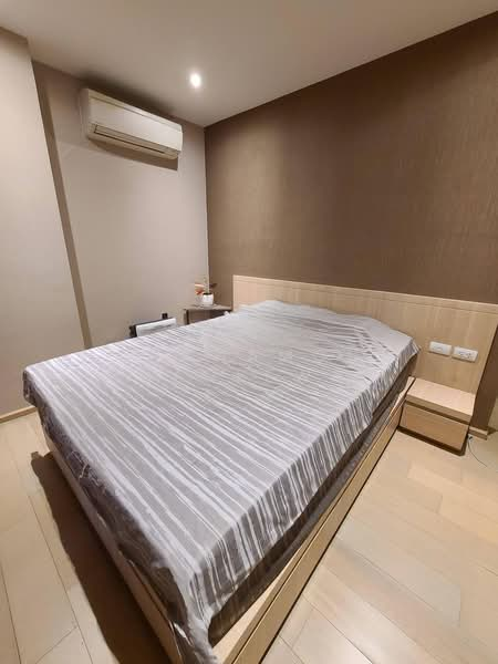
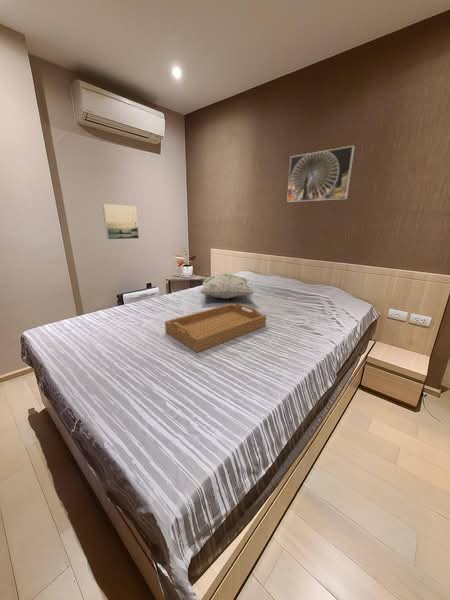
+ decorative pillow (224, 285)
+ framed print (317, 176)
+ serving tray (217, 322)
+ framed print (121, 222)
